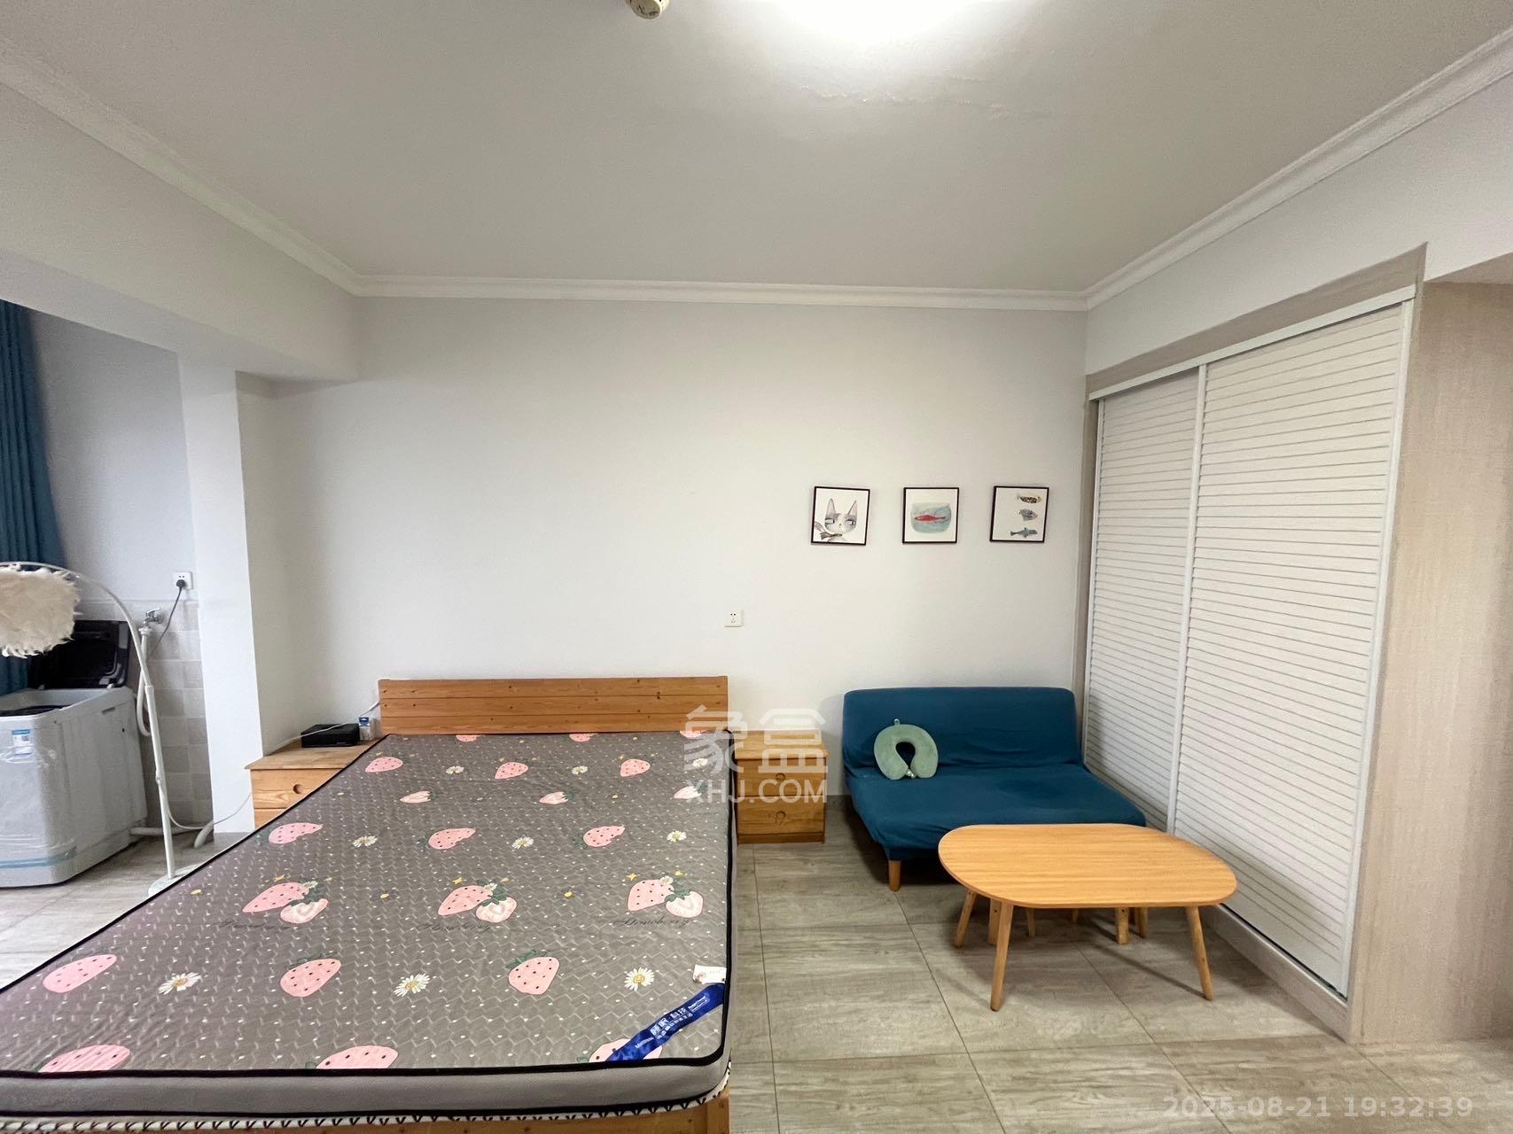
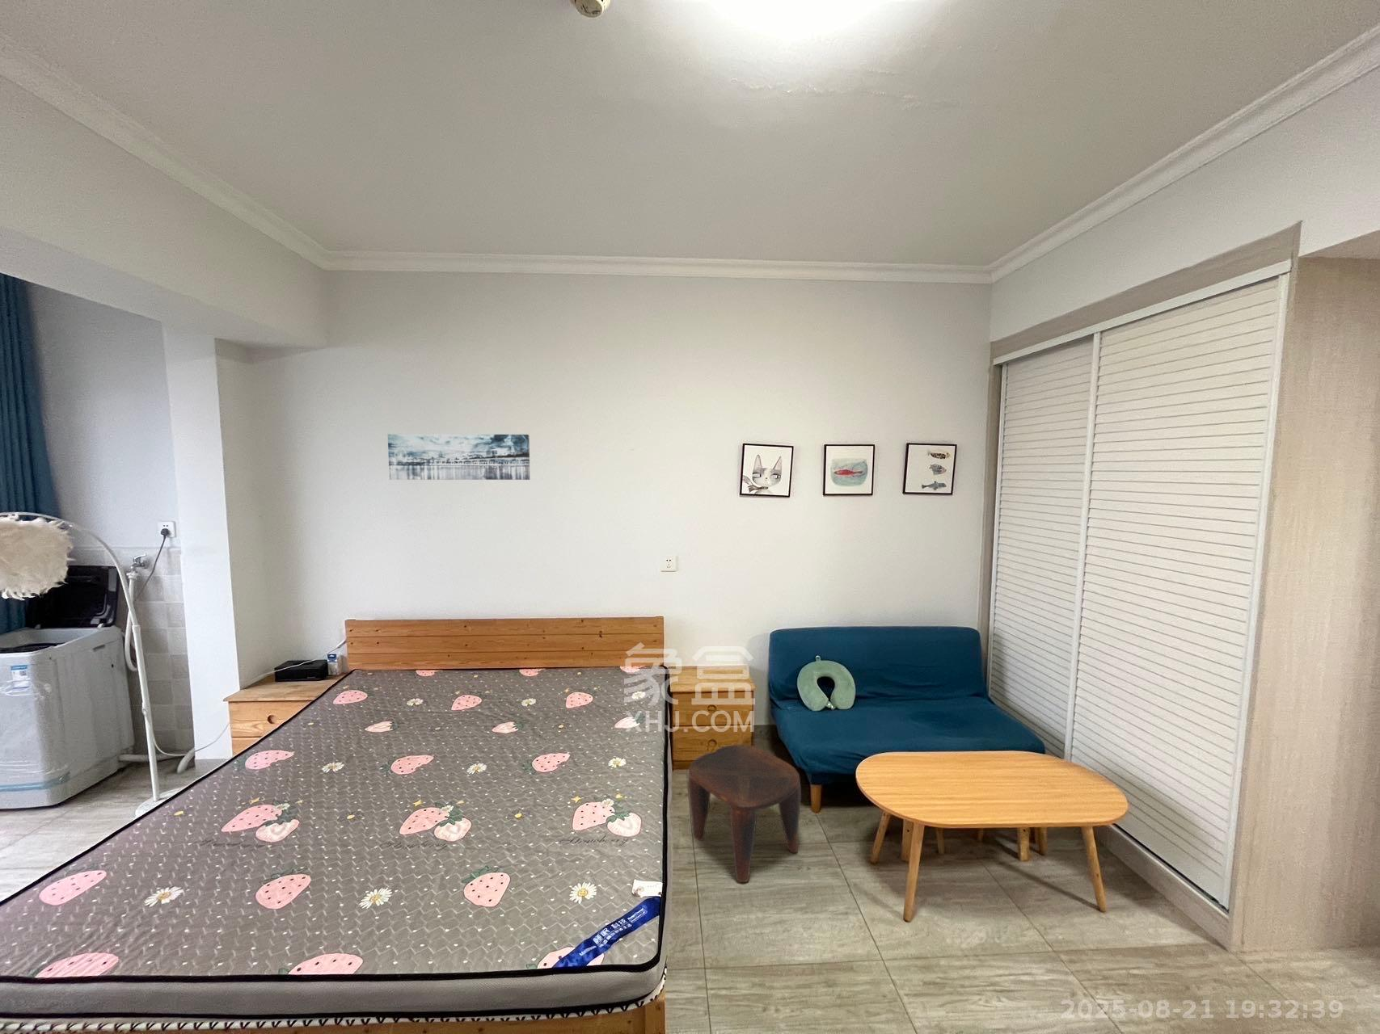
+ stool (743, 808)
+ wall art (460, 456)
